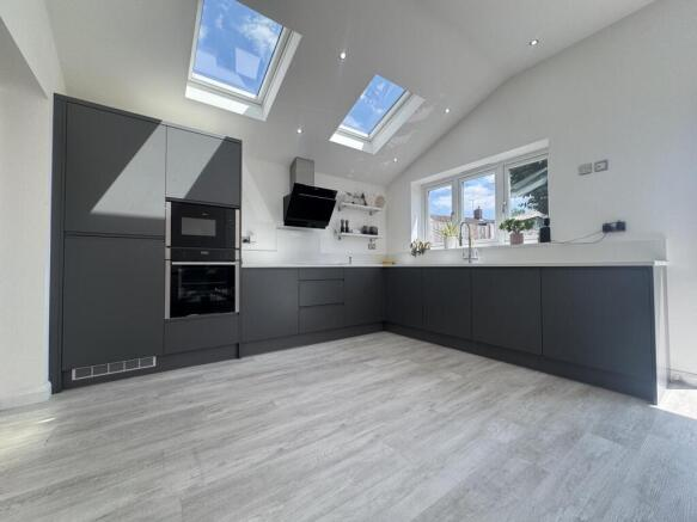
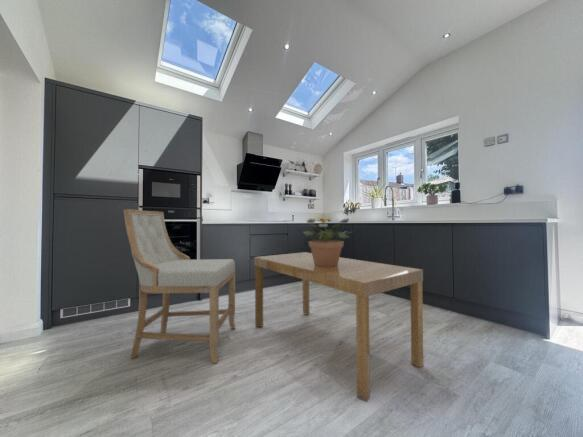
+ bar stool (183, 276)
+ potted plant (328, 241)
+ dining table (327, 286)
